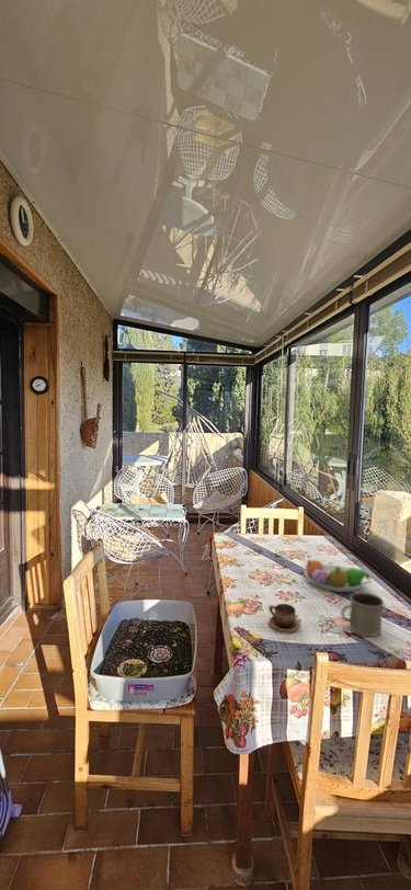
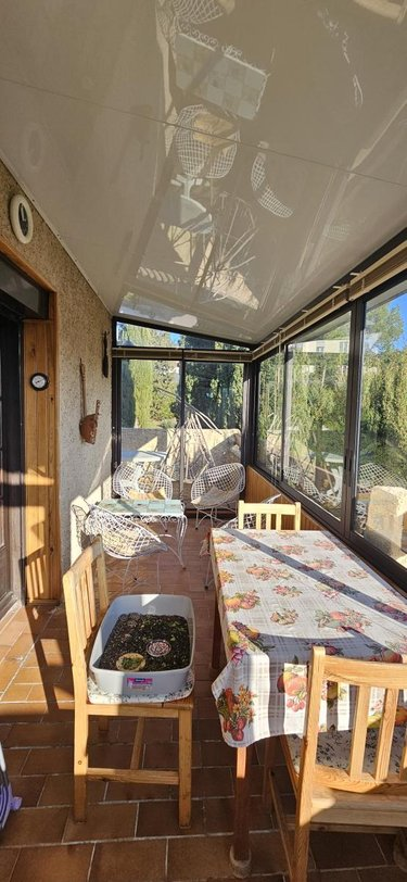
- cup (283, 616)
- fruit bowl (336, 571)
- mug (362, 613)
